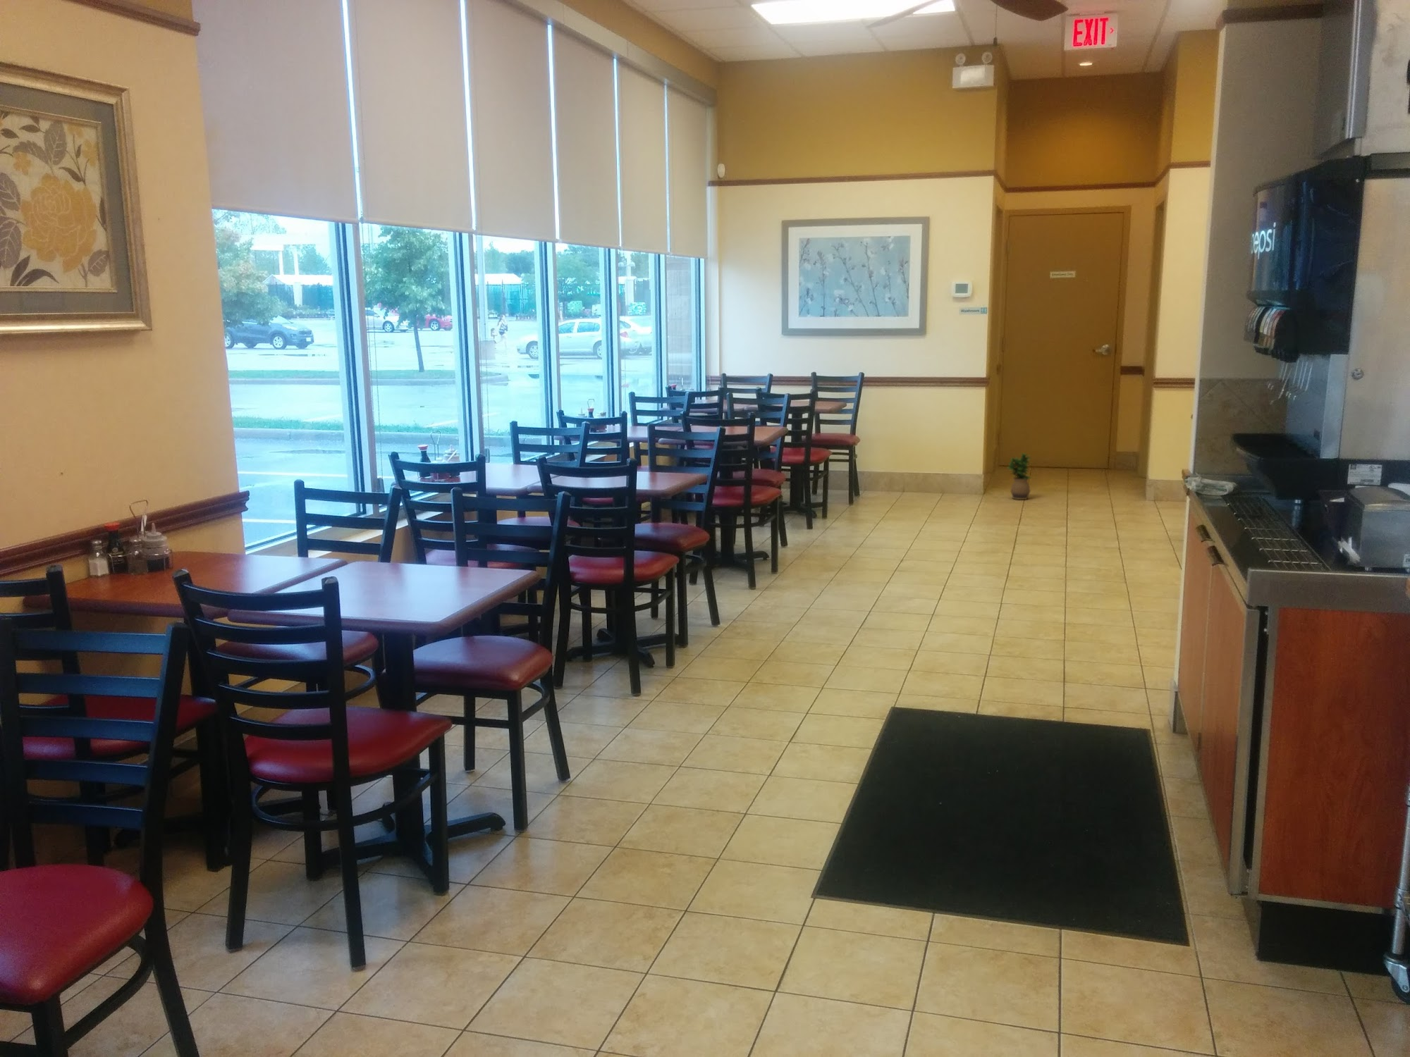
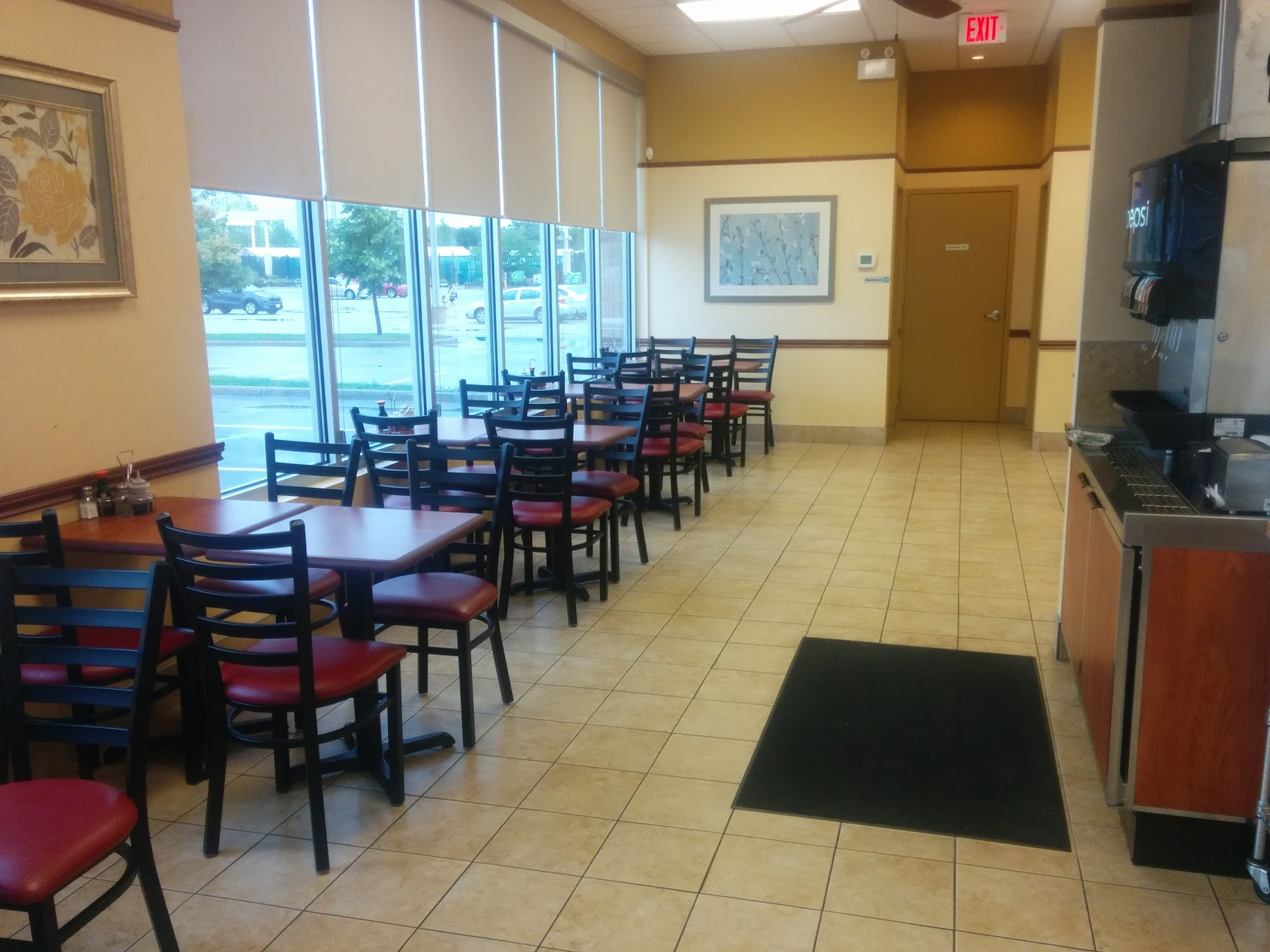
- potted plant (1019, 475)
